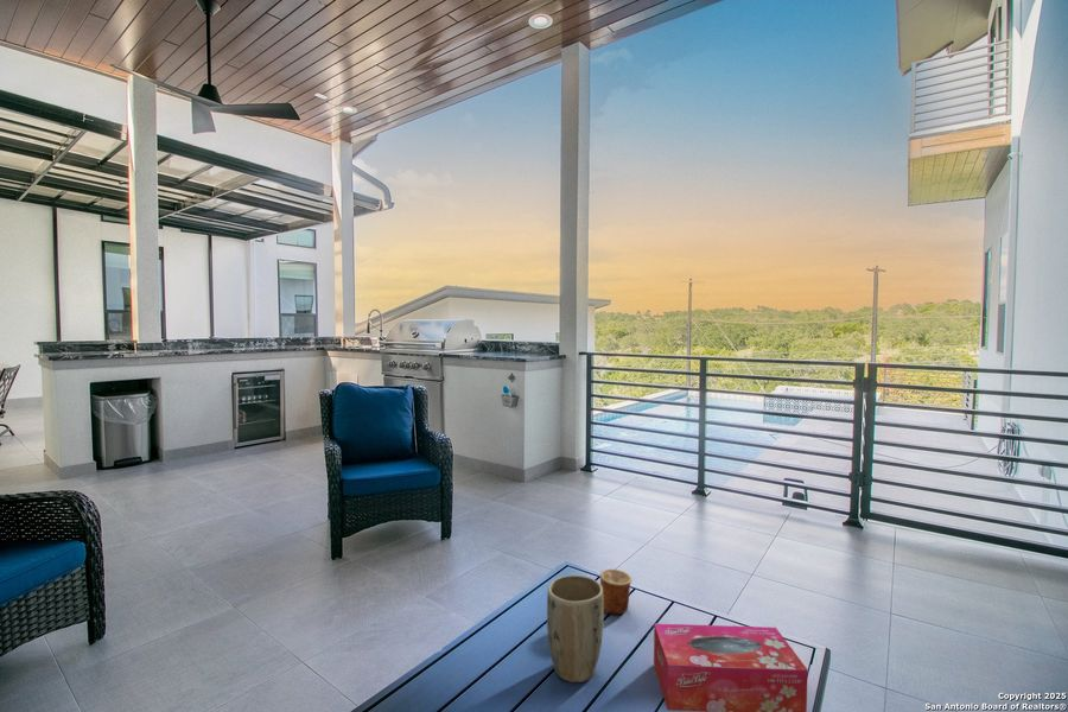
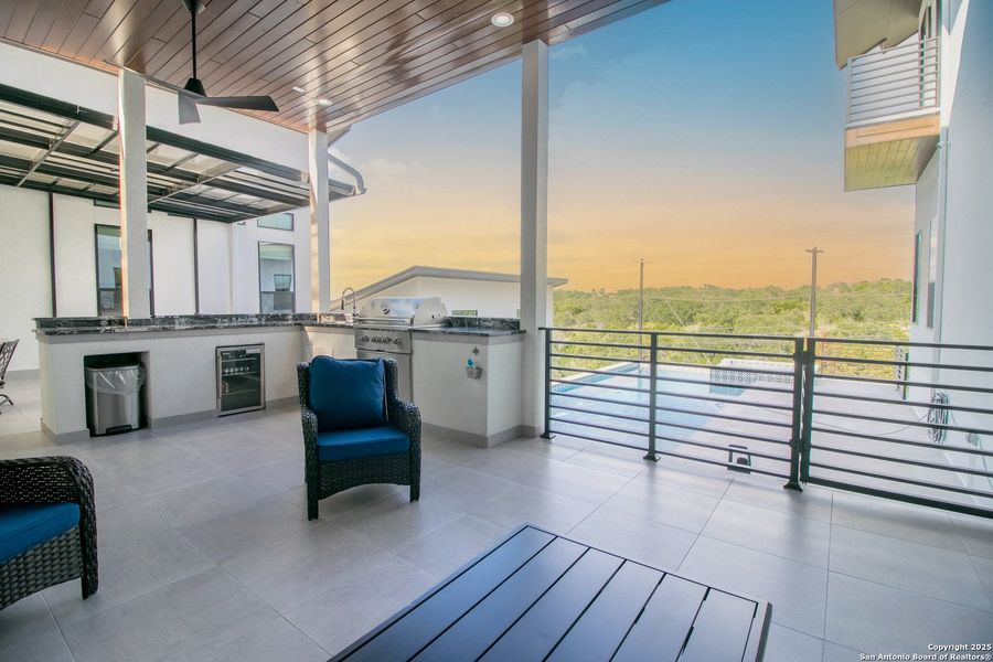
- cup (615, 592)
- tissue box (724, 666)
- plant pot (574, 628)
